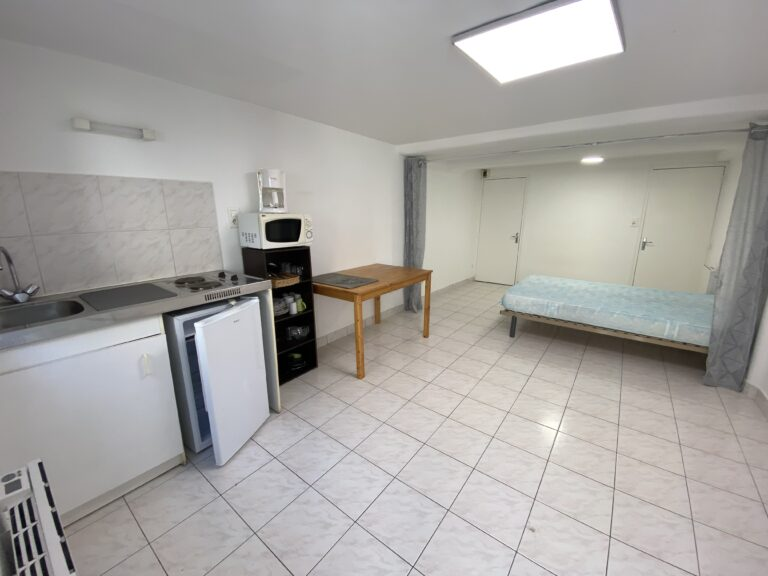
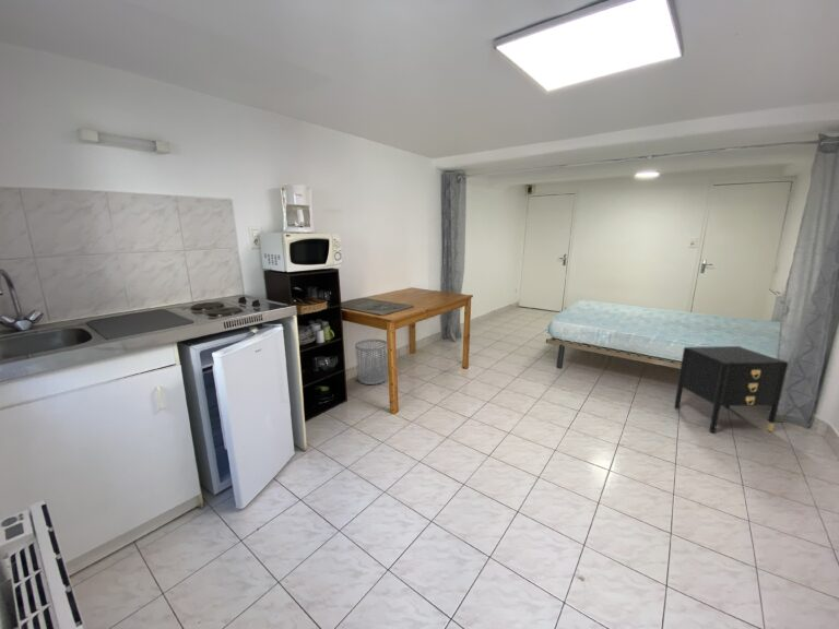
+ nightstand (725, 387)
+ waste bin (371, 361)
